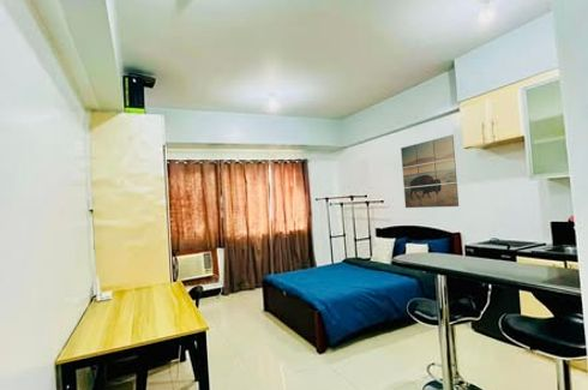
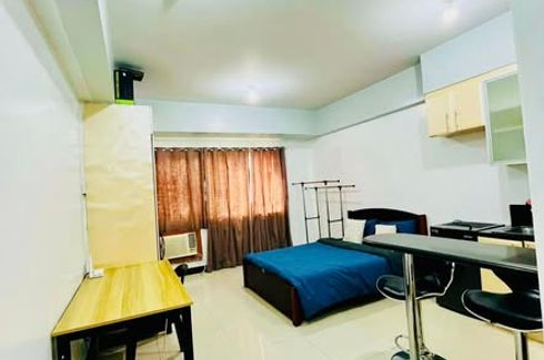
- wall art (427, 174)
